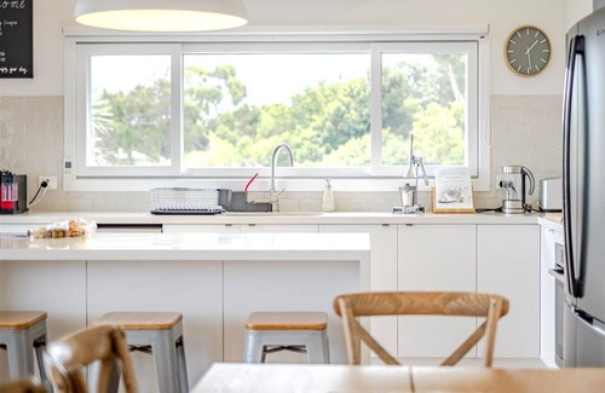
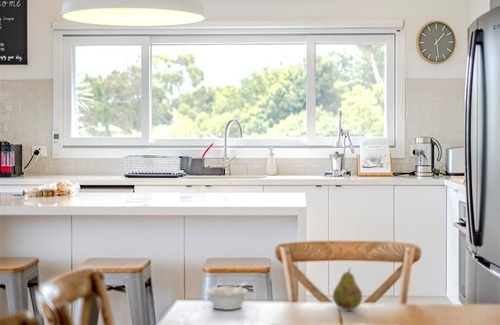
+ fruit (347, 289)
+ legume (227, 296)
